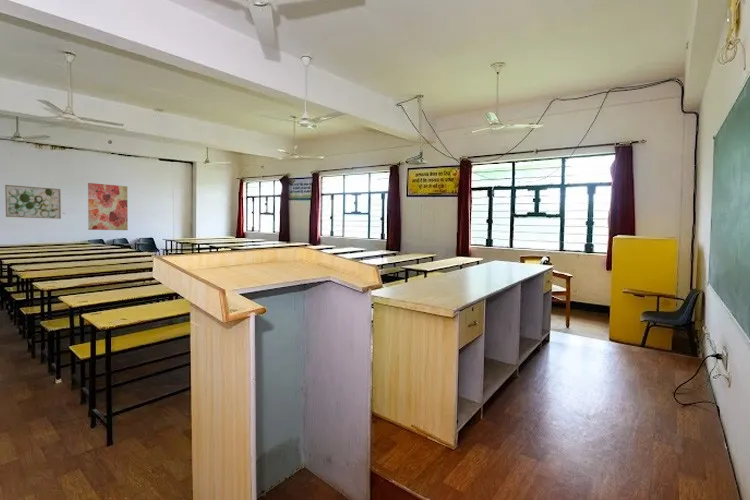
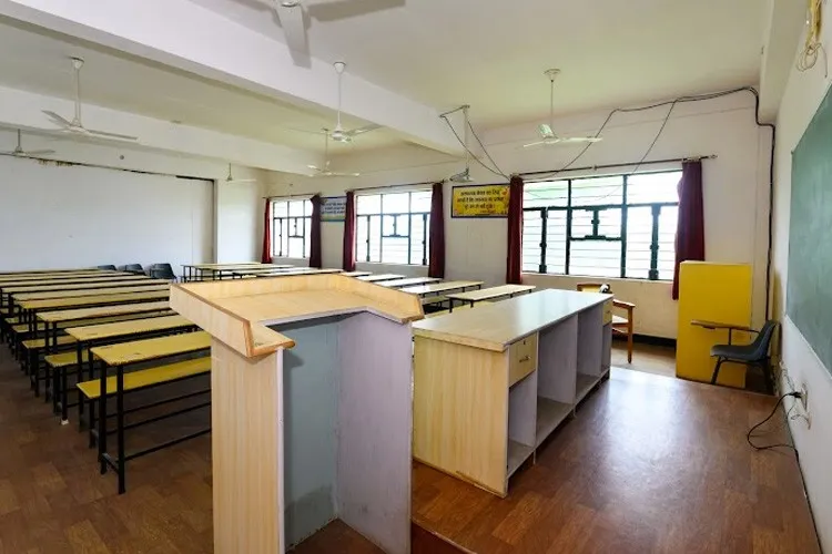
- wall art (108, 207)
- wall art (34, 202)
